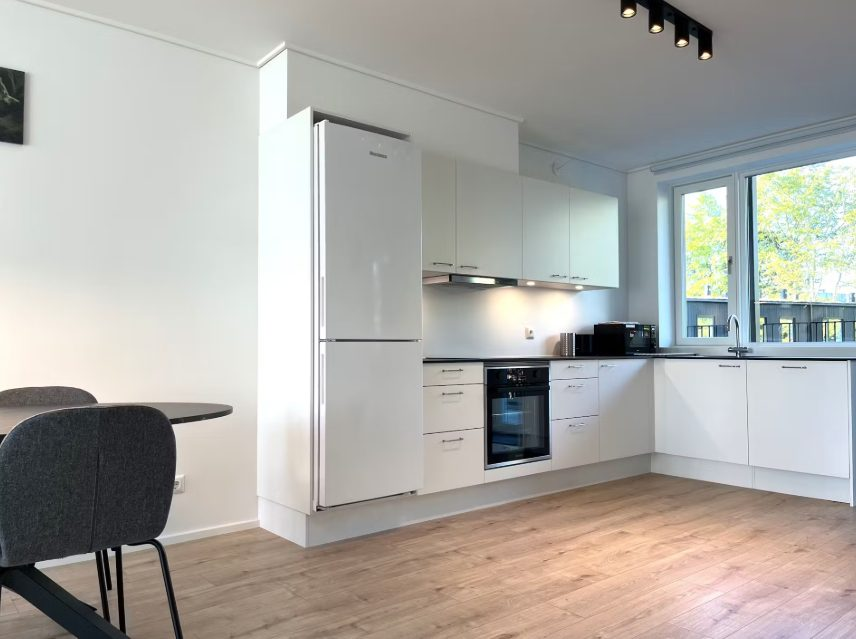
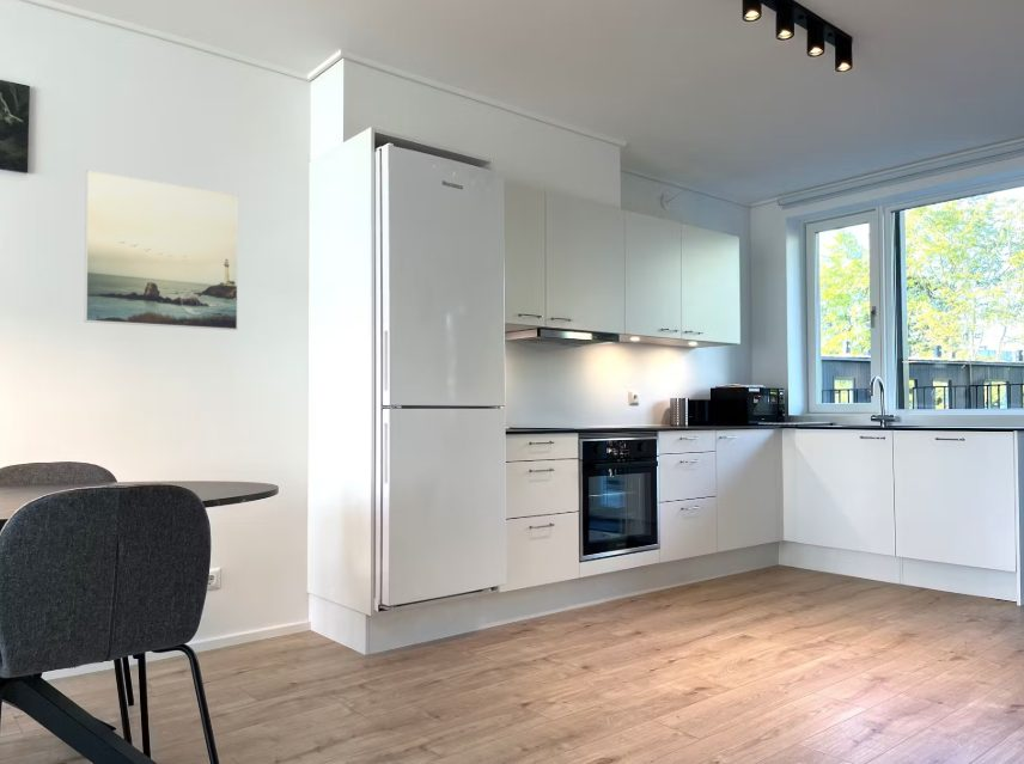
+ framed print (165, 255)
